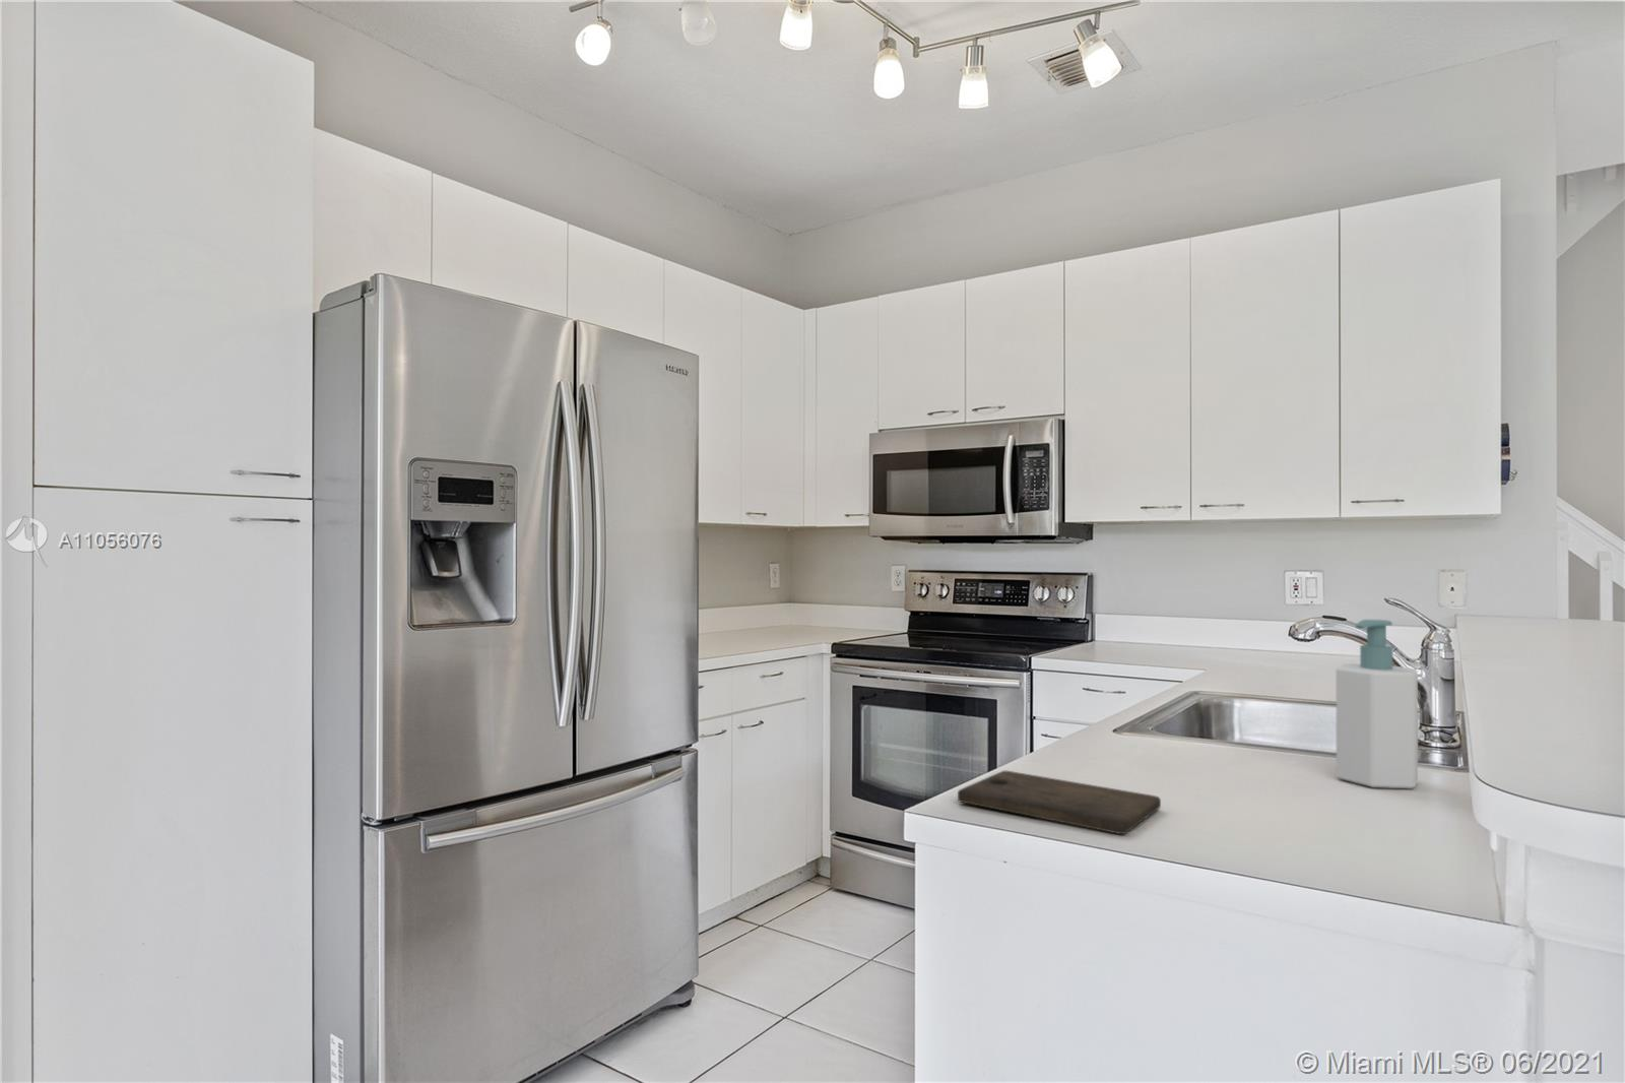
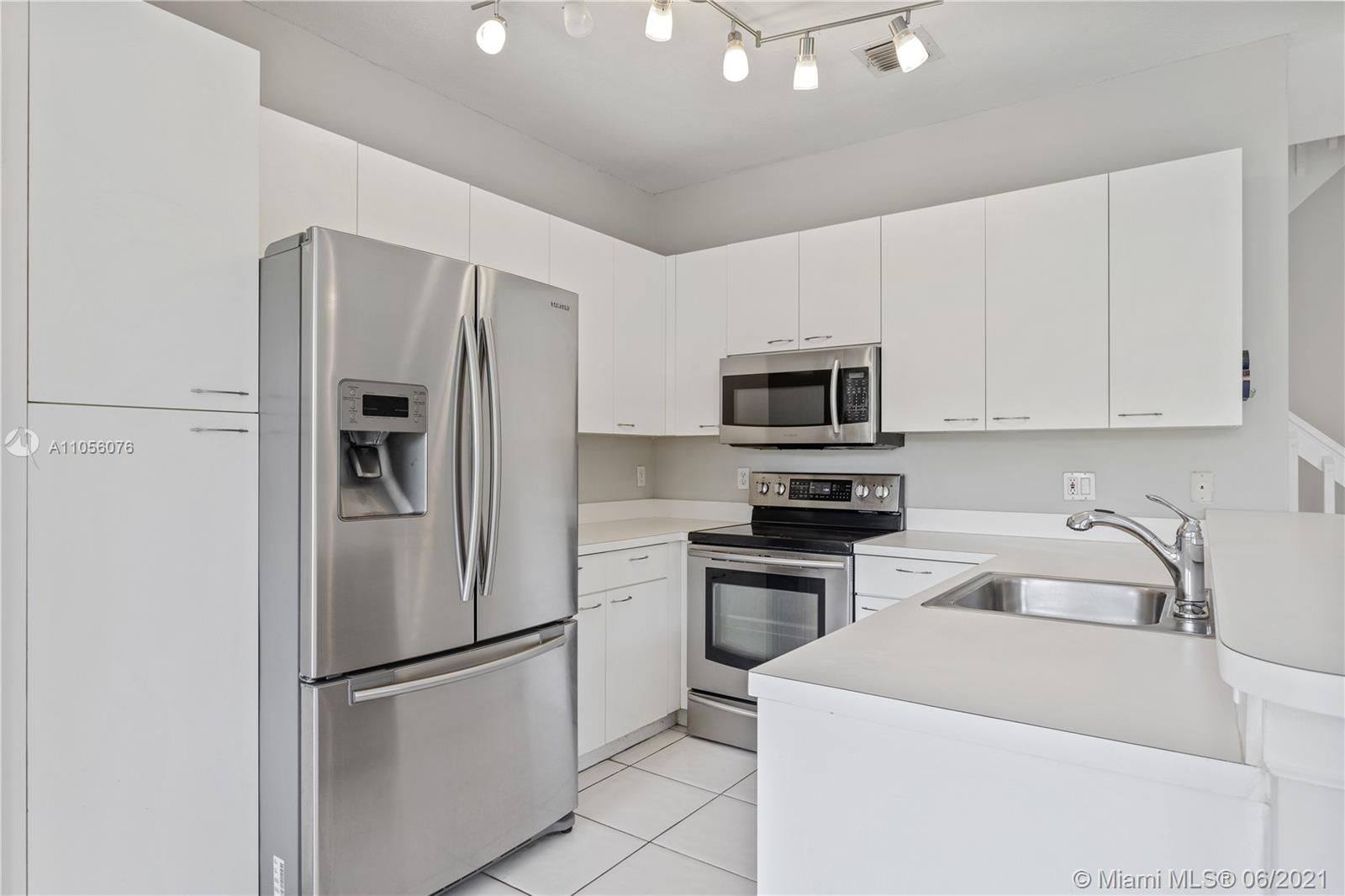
- cutting board (1057, 799)
- soap bottle (1376, 700)
